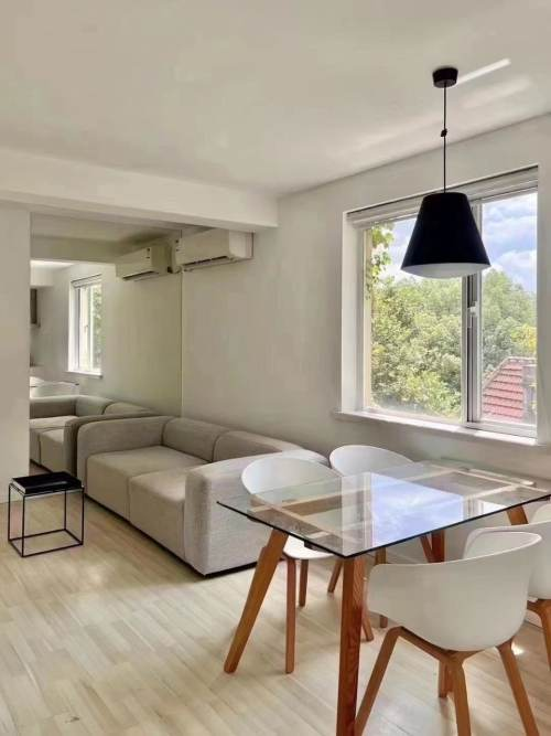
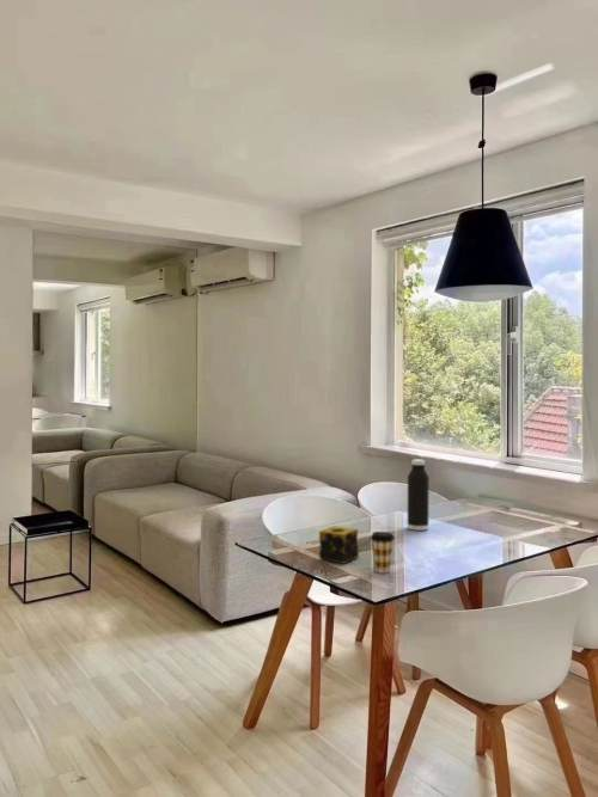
+ water bottle (417, 493)
+ candle (338, 544)
+ coffee cup (382, 552)
